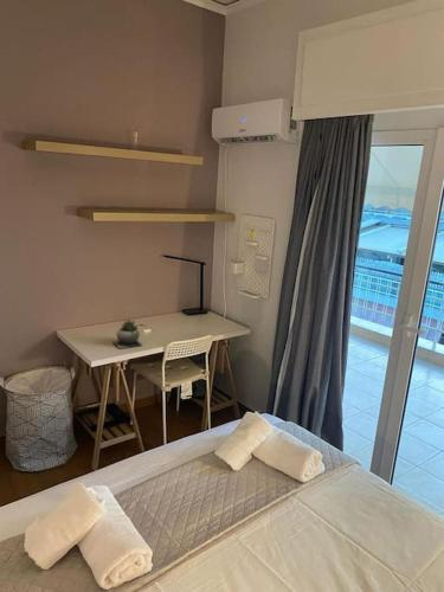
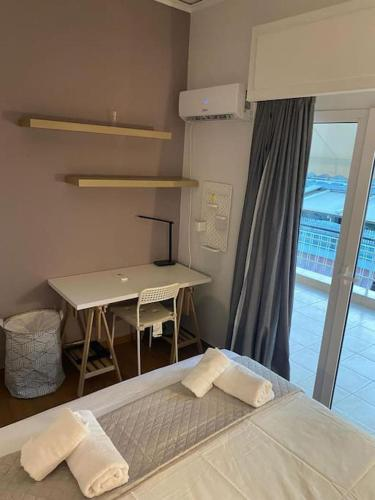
- succulent plant (127, 330)
